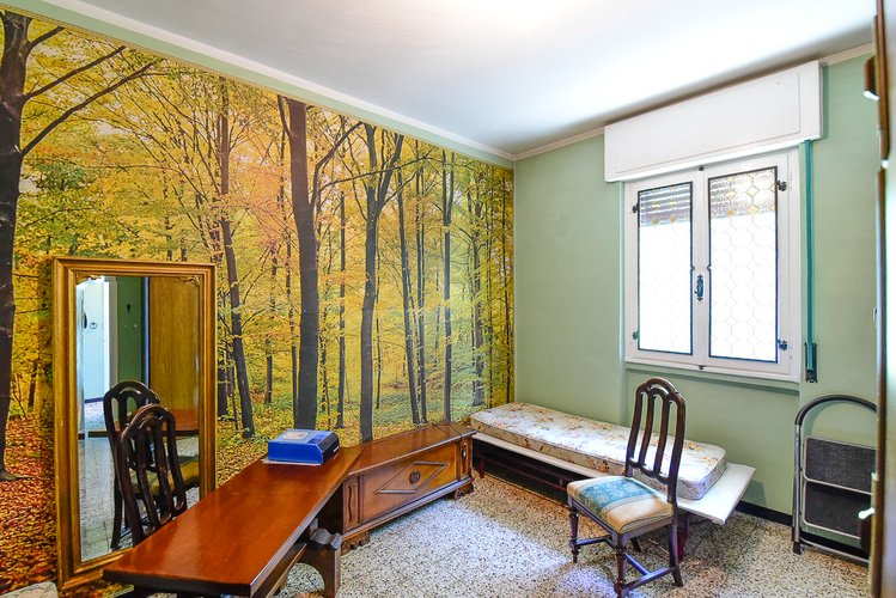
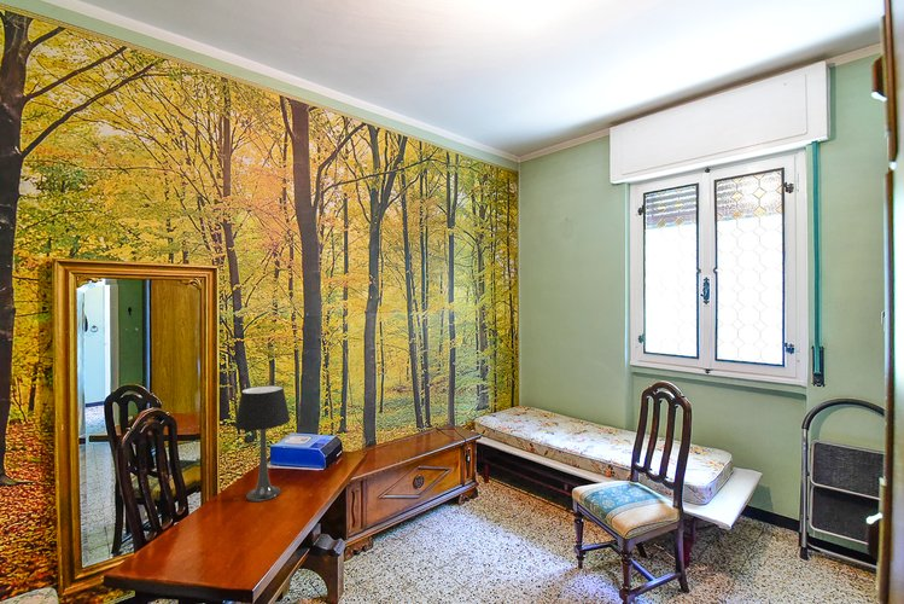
+ table lamp (263, 441)
